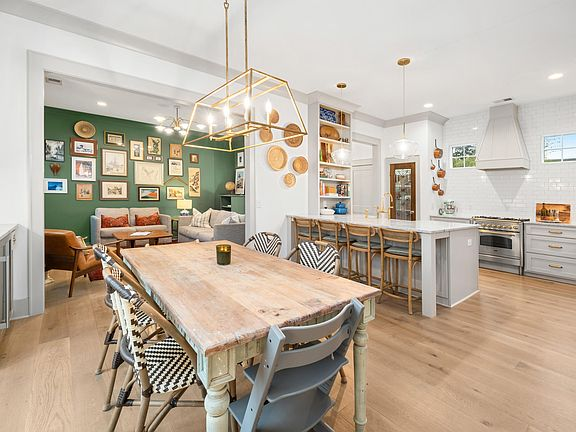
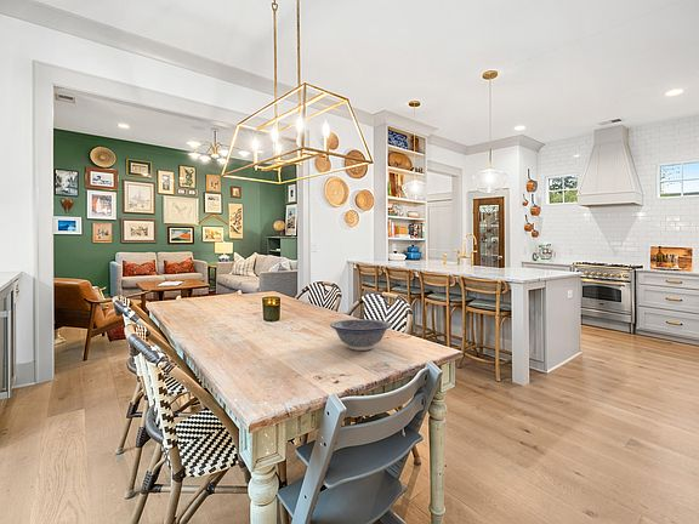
+ decorative bowl (360, 335)
